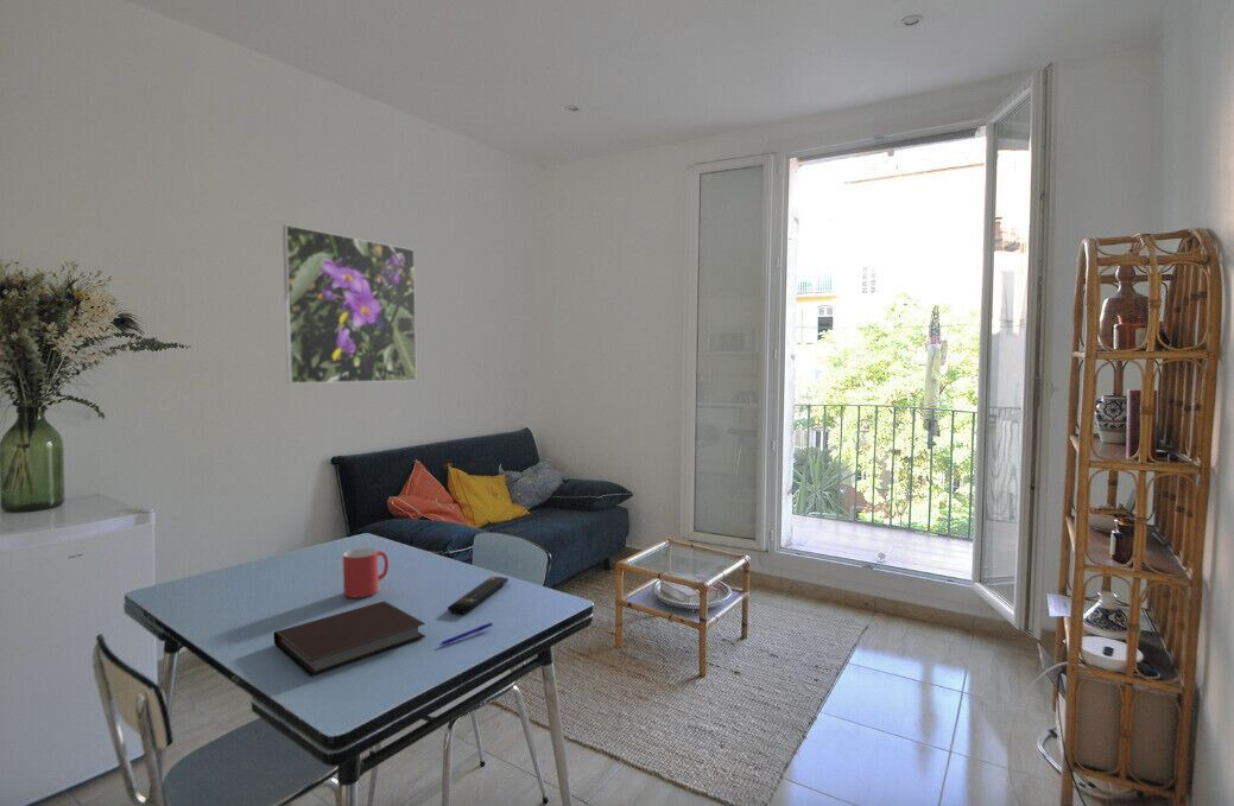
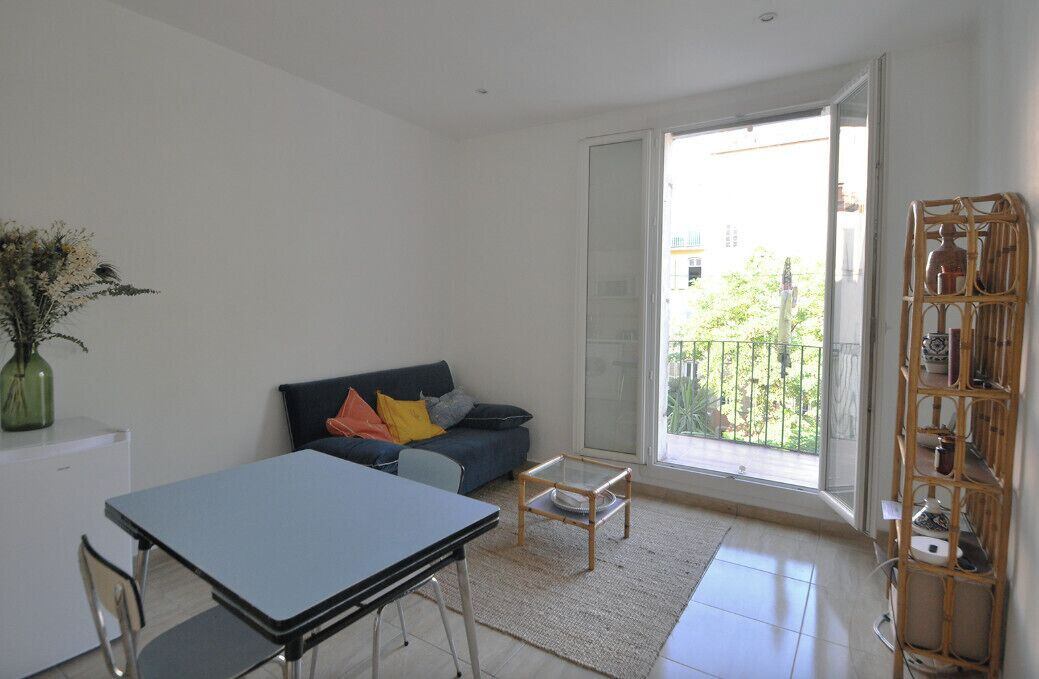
- remote control (480, 594)
- notebook (350, 633)
- pen (466, 634)
- mug (367, 571)
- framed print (356, 310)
